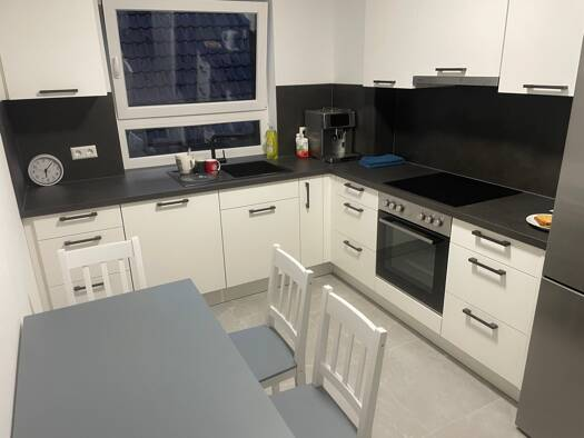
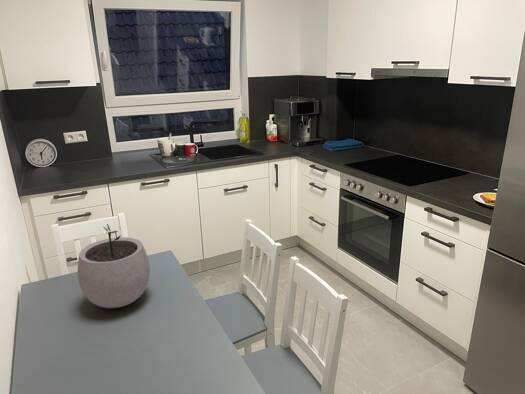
+ plant pot (113, 264)
